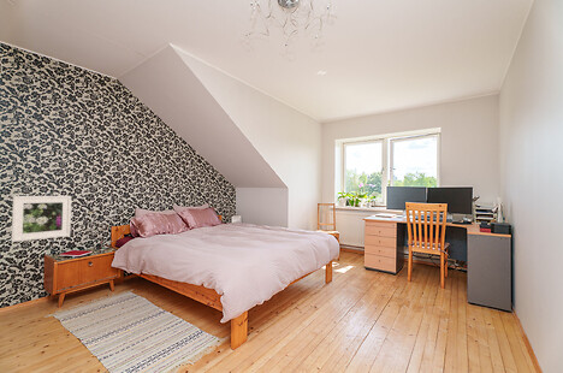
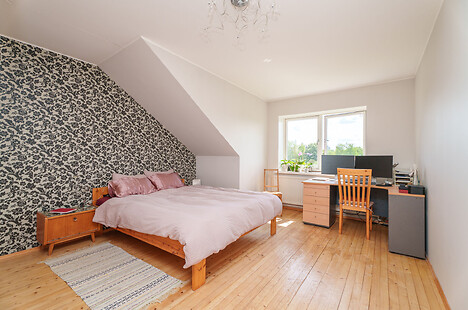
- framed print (43, 217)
